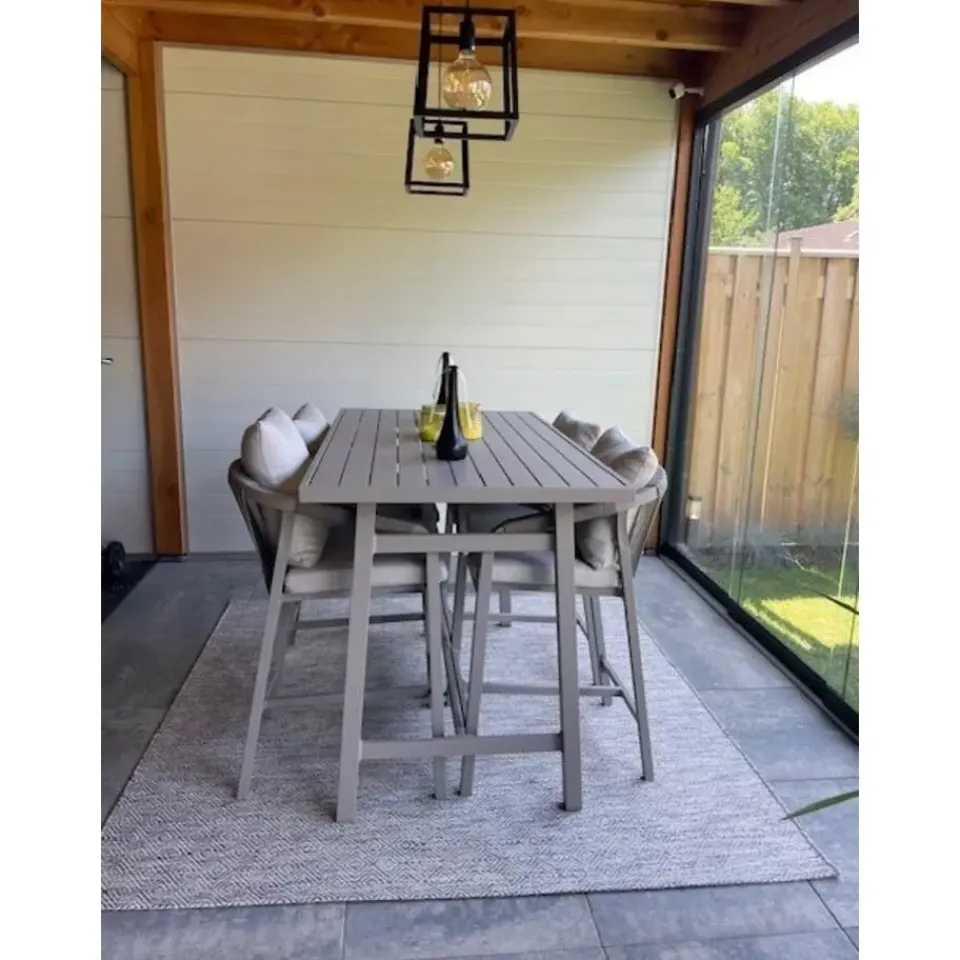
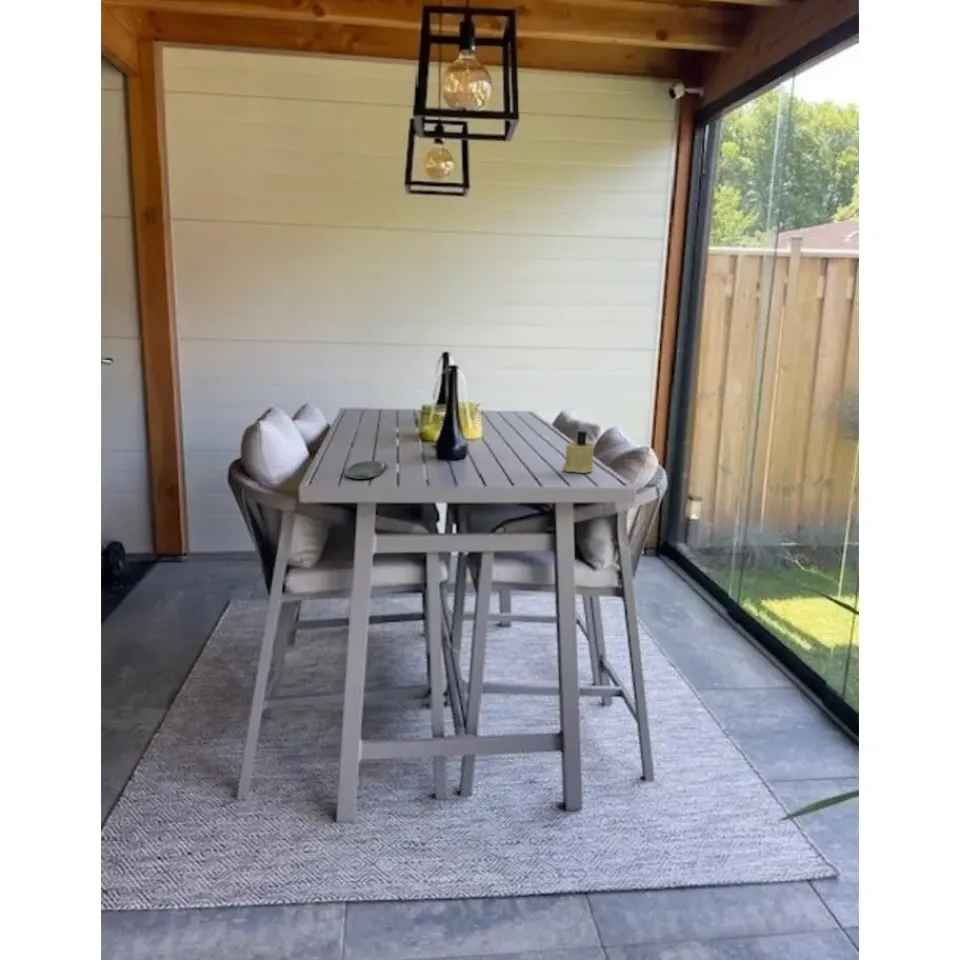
+ candle (578, 451)
+ oval tray (366, 469)
